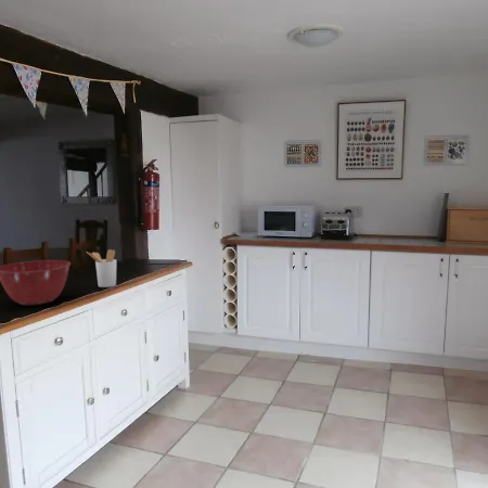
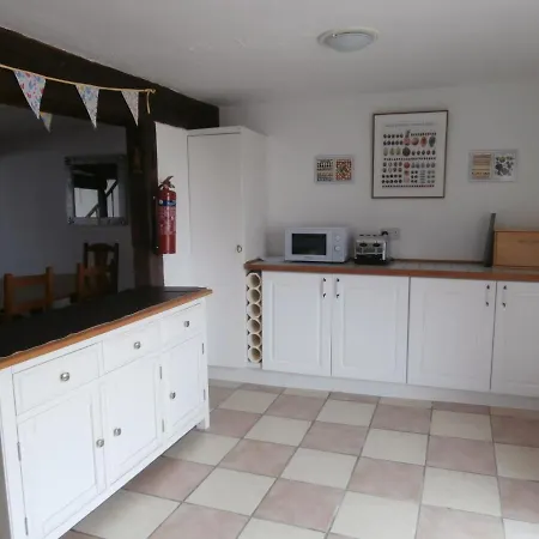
- mixing bowl (35, 283)
- utensil holder (101, 267)
